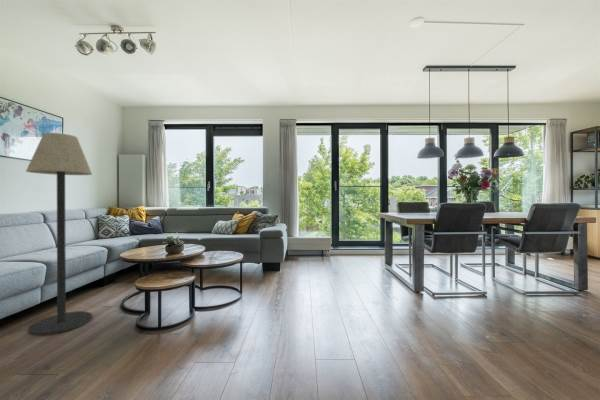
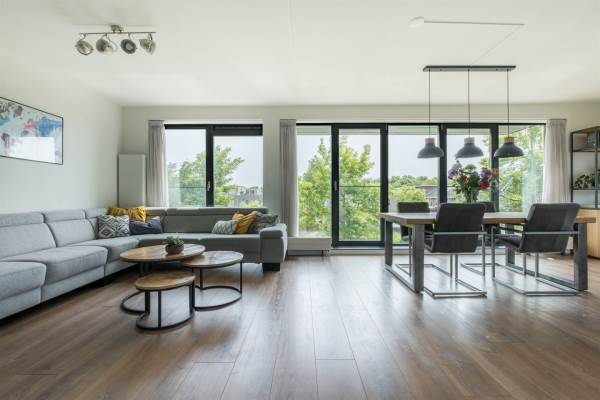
- floor lamp (61, 229)
